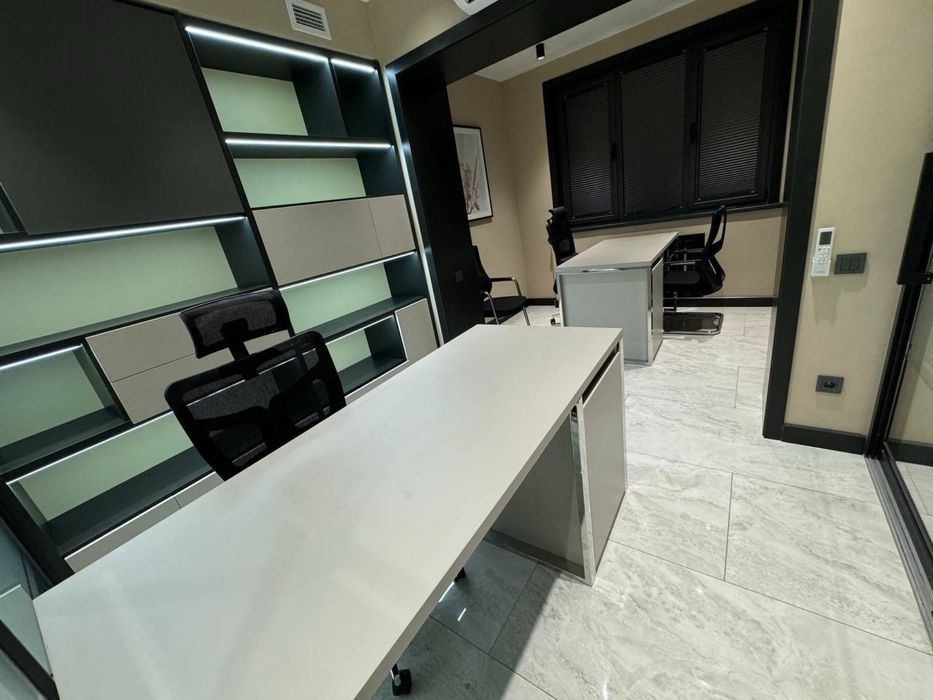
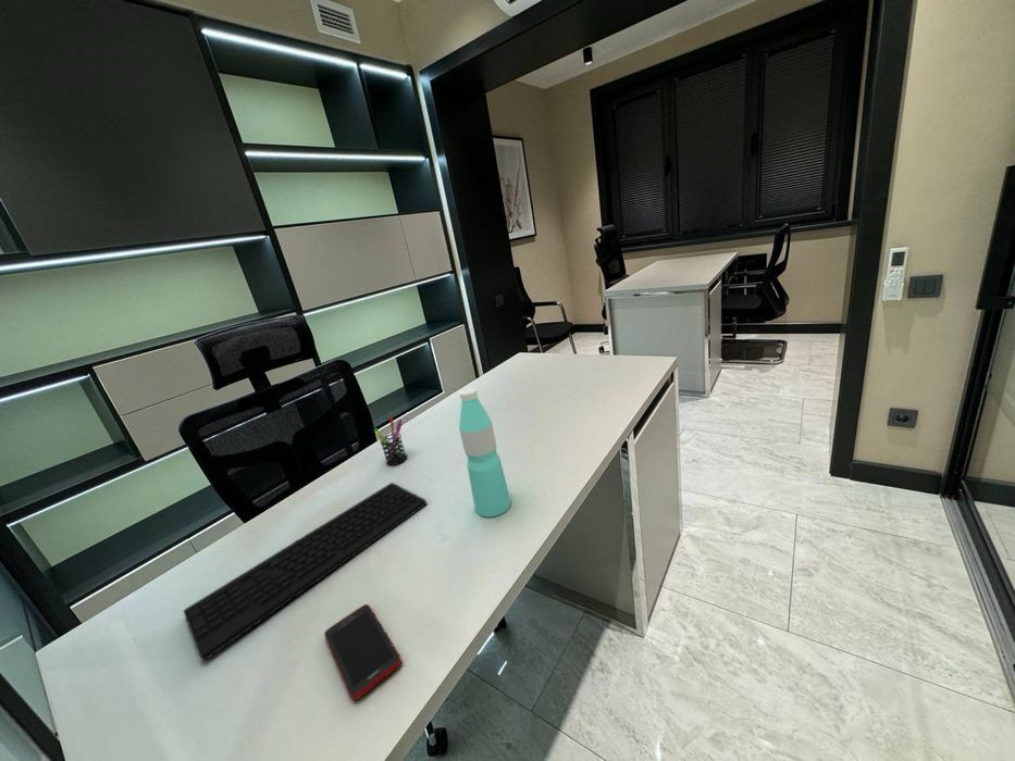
+ keyboard (319, 549)
+ cell phone (361, 647)
+ pen holder (388, 440)
+ water bottle (481, 450)
